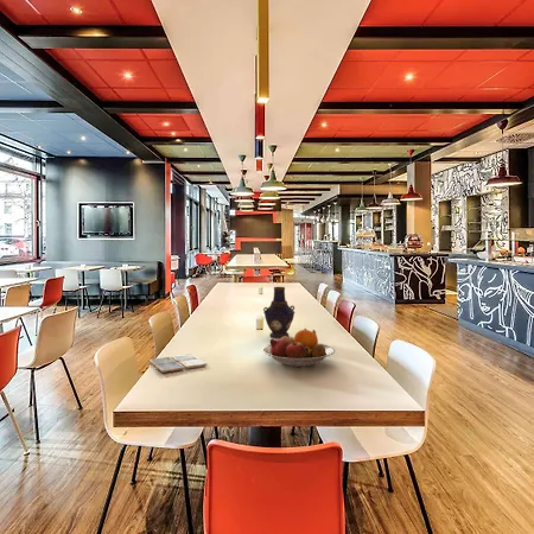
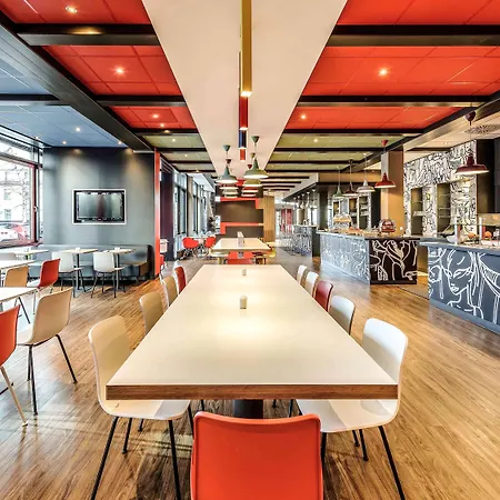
- vase (279, 311)
- fruit bowl (298, 347)
- drink coaster (177, 362)
